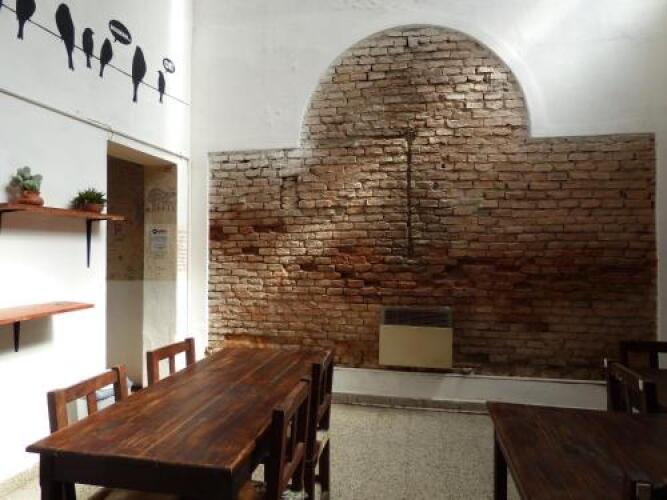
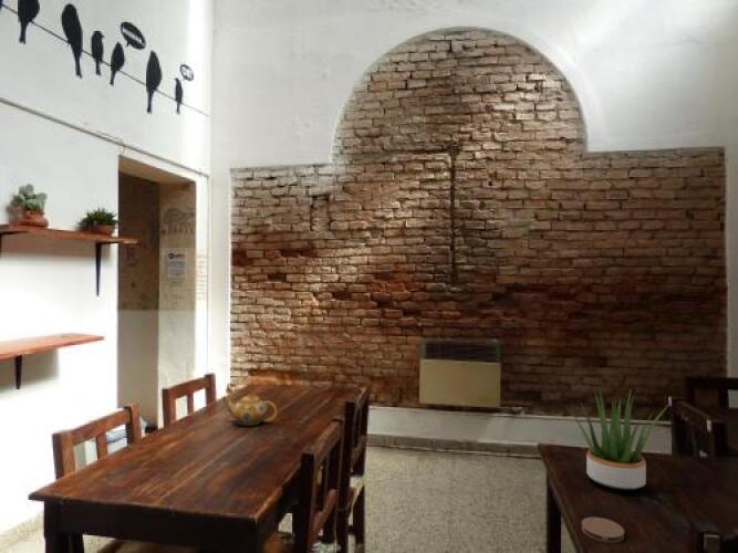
+ teapot (249, 407)
+ potted plant (615, 437)
+ coaster (602, 529)
